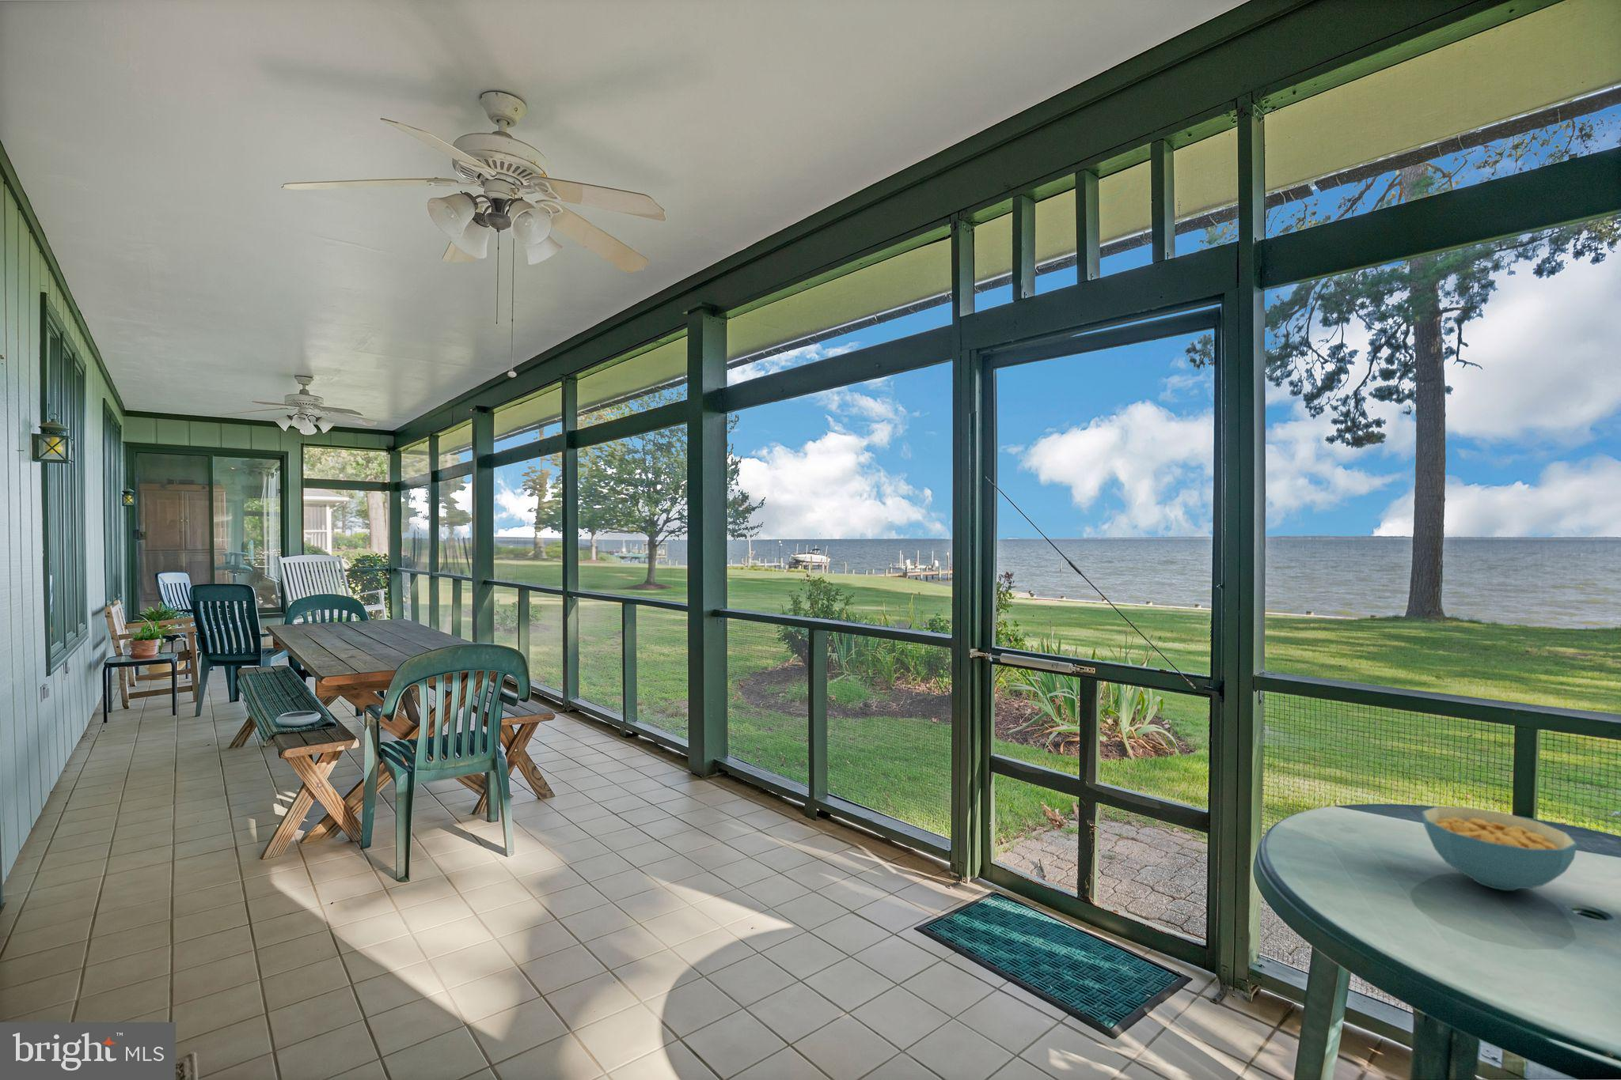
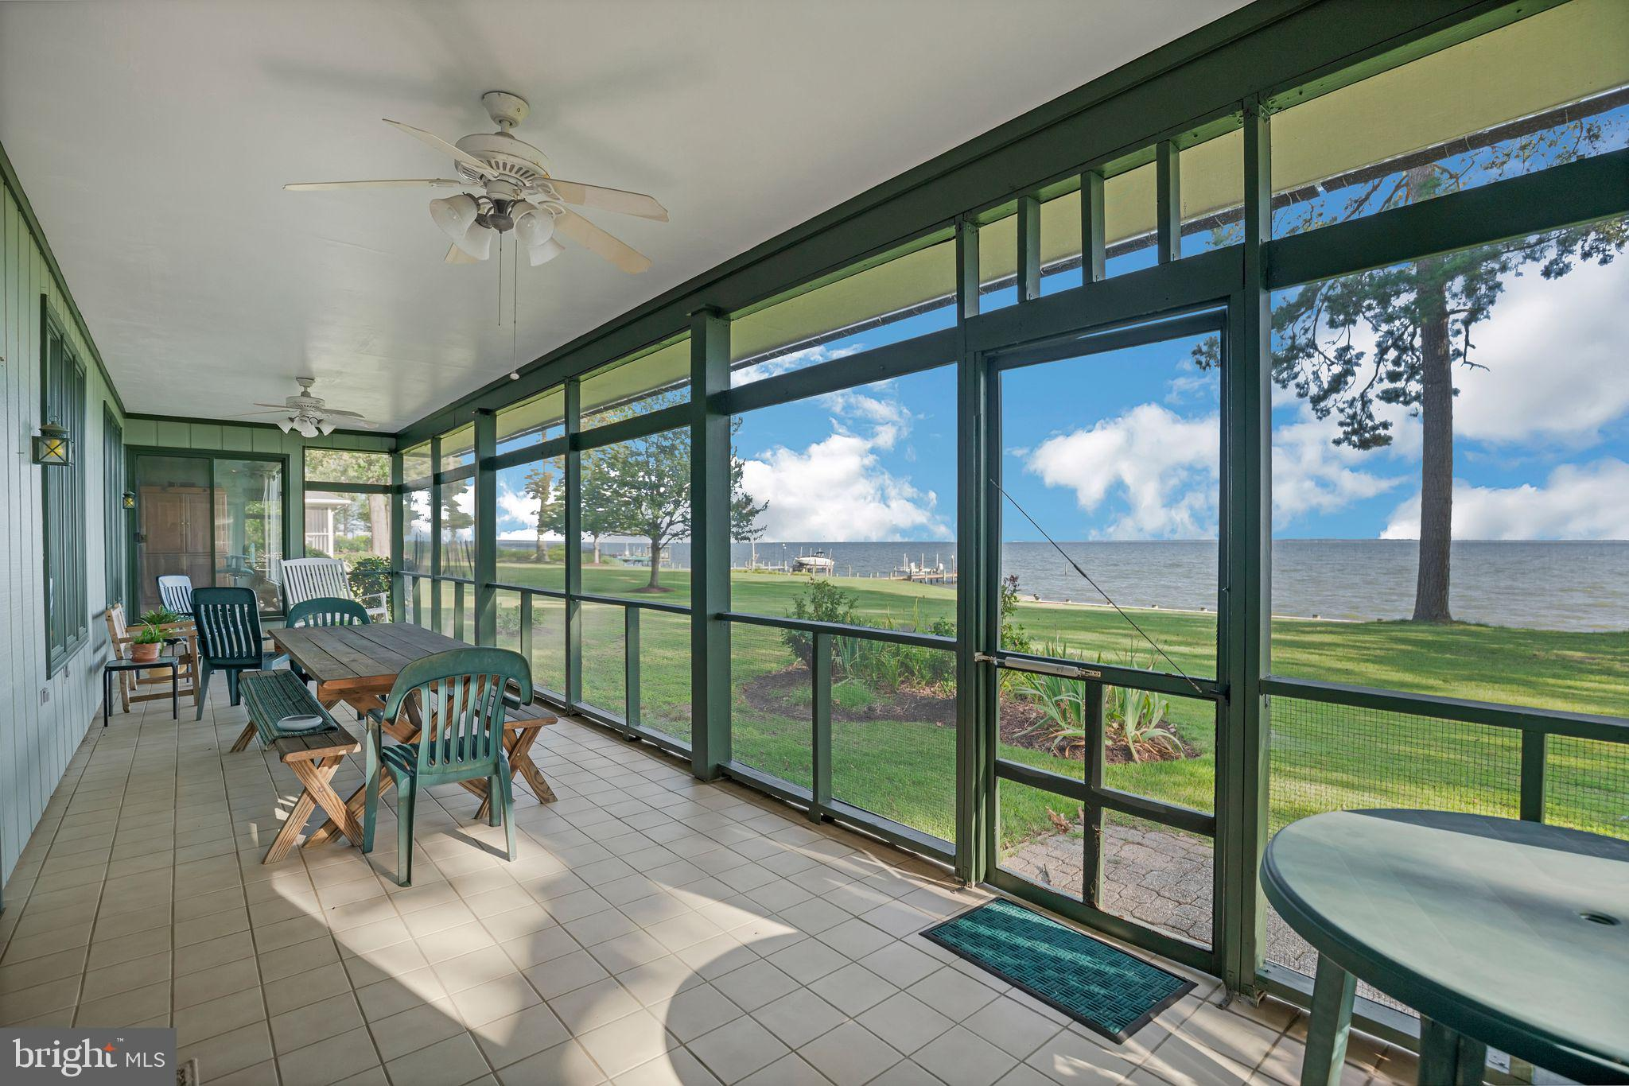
- cereal bowl (1494, 855)
